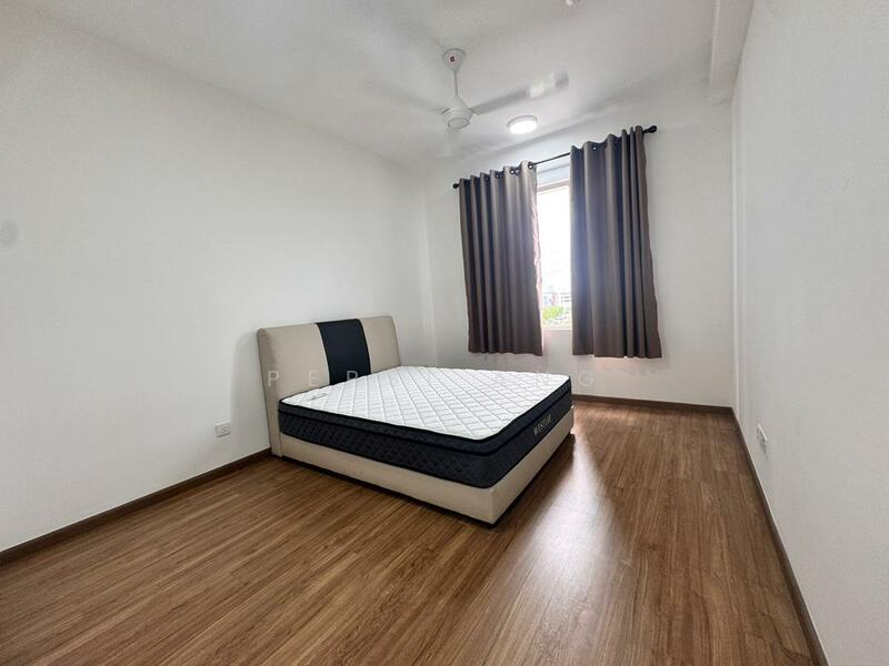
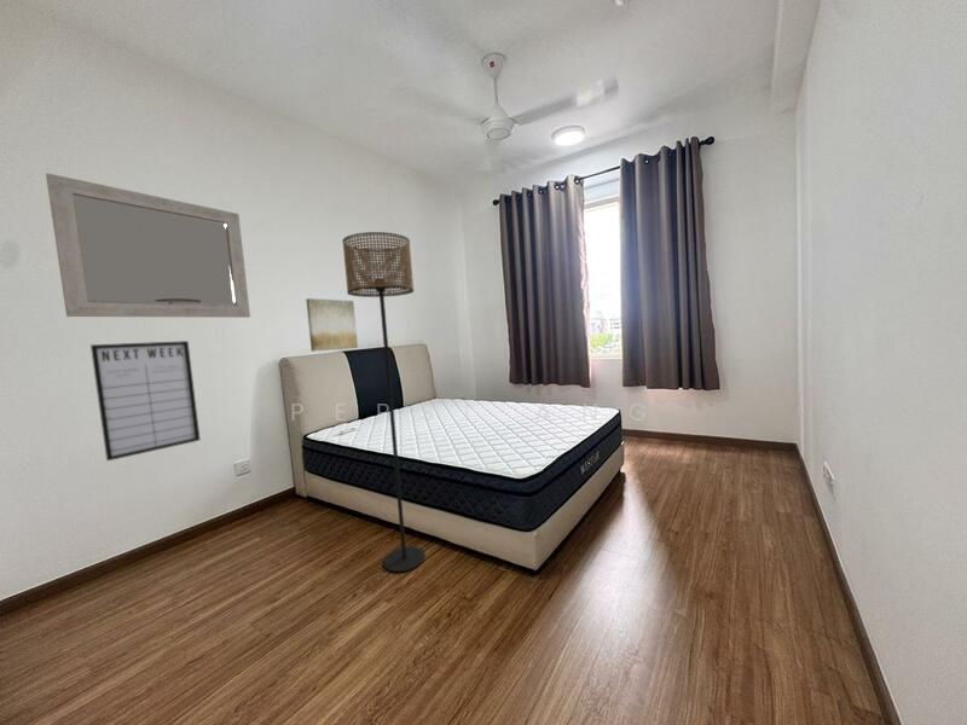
+ home mirror (164, 257)
+ wall art (332, 324)
+ floor lamp (390, 405)
+ writing board (150, 396)
